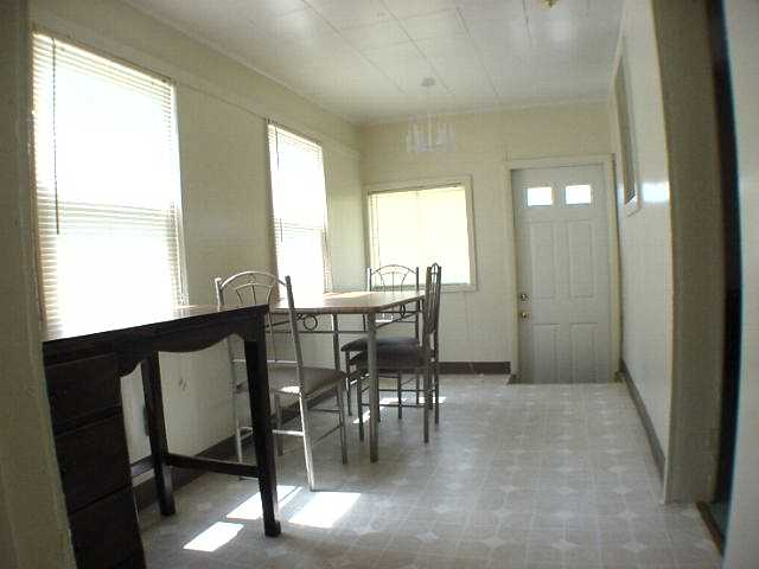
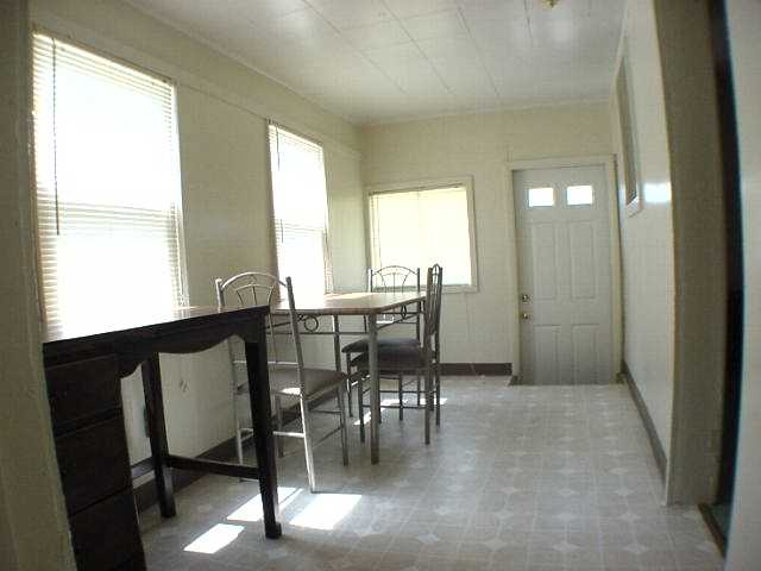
- chandelier (429, 120)
